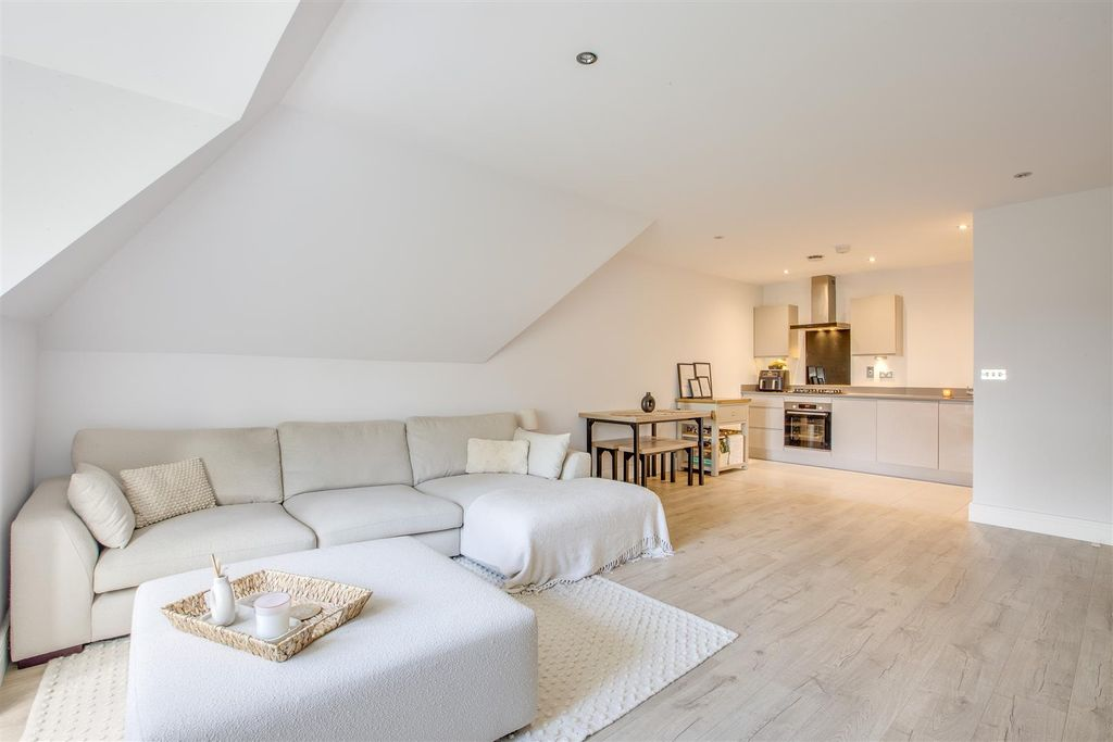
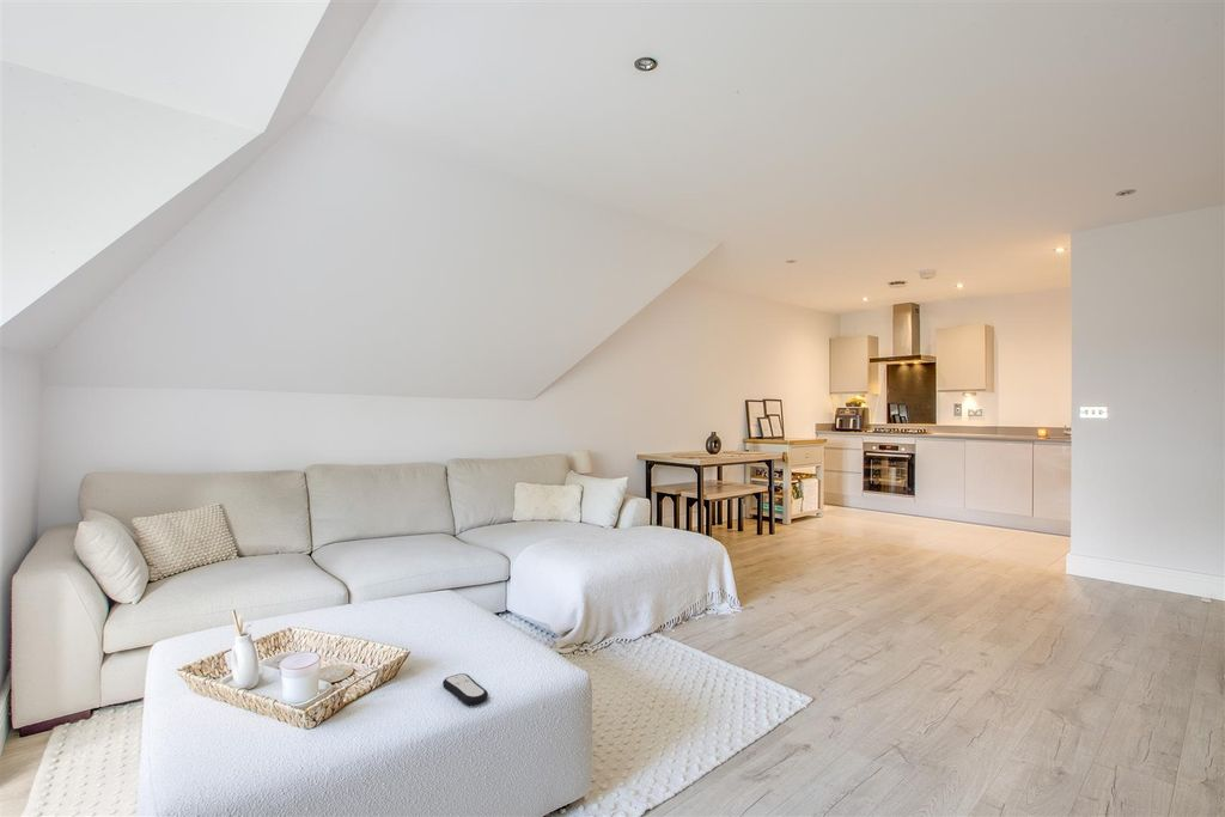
+ remote control (465, 688)
